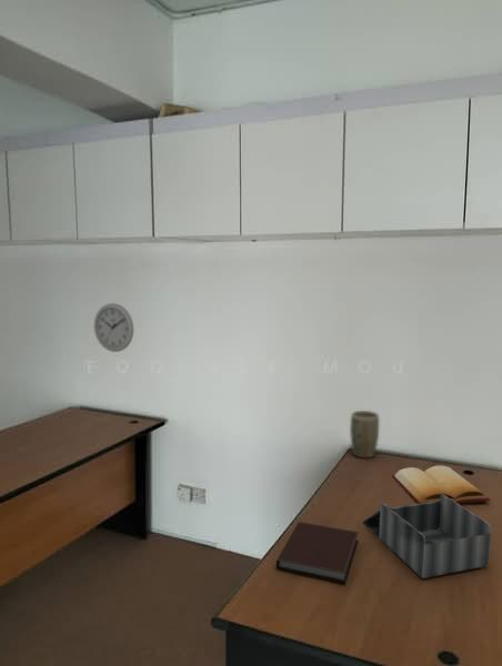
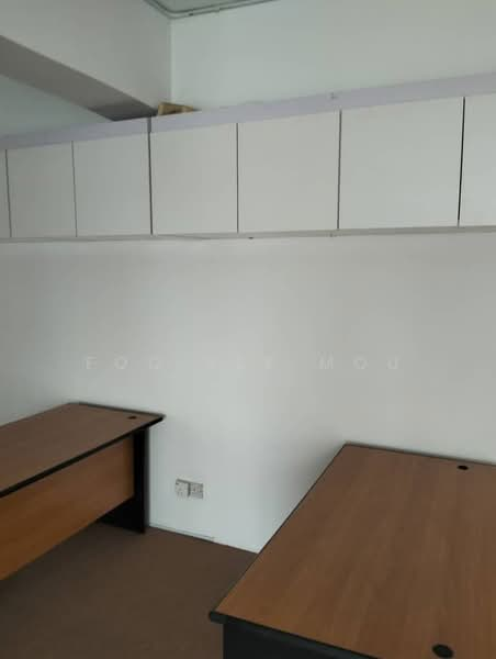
- bible (438, 483)
- desk organizer (421, 524)
- plant pot (364, 434)
- wall clock (112, 327)
- notebook (319, 549)
